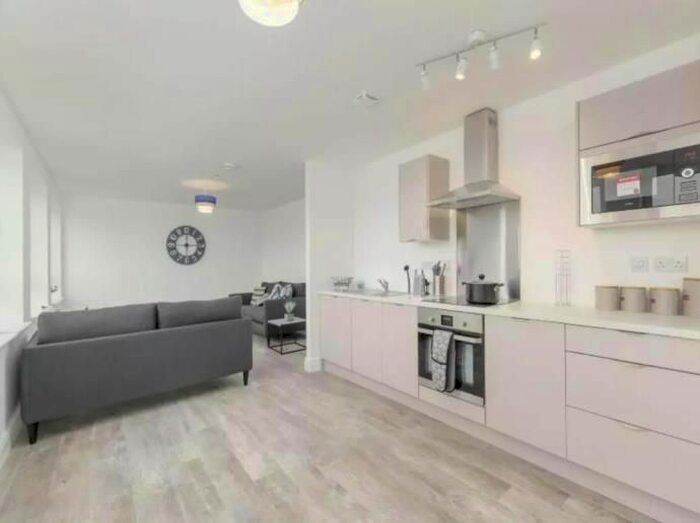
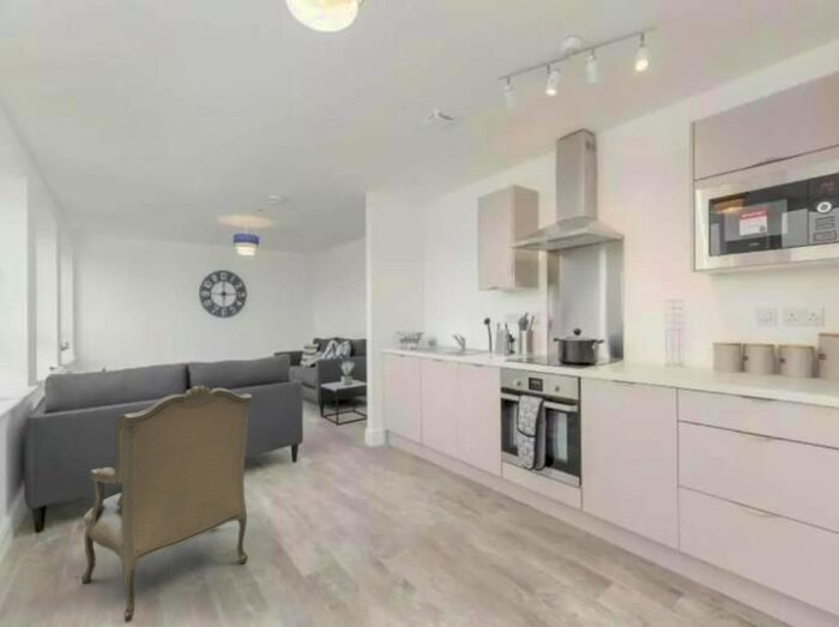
+ armchair (174, 475)
